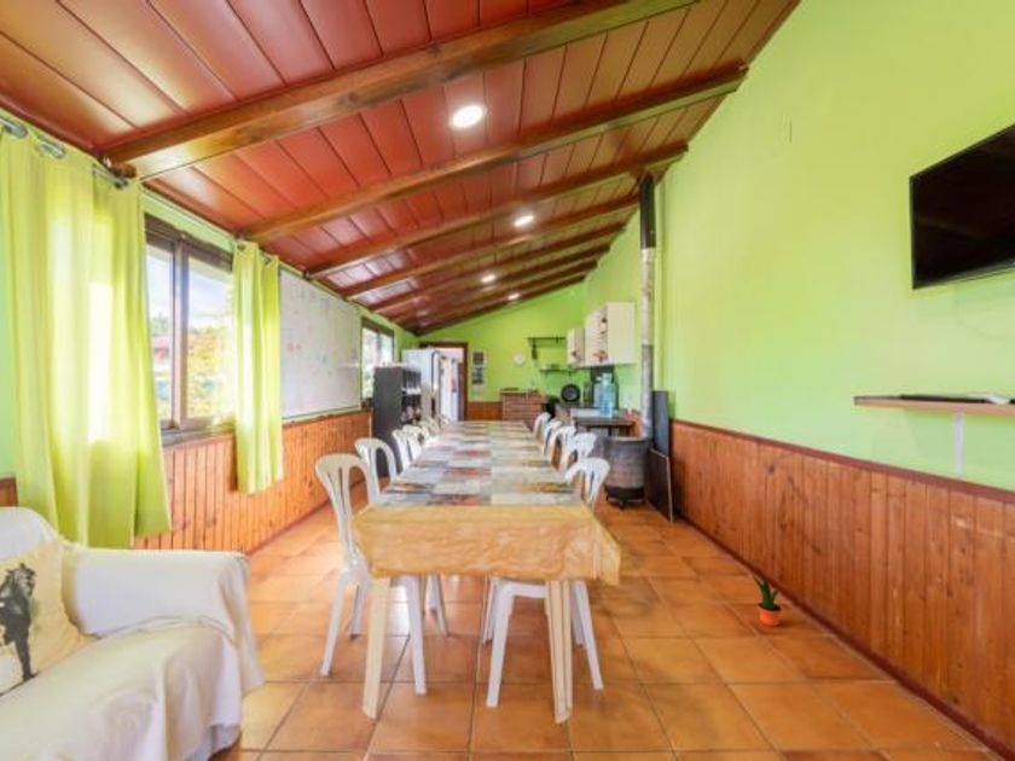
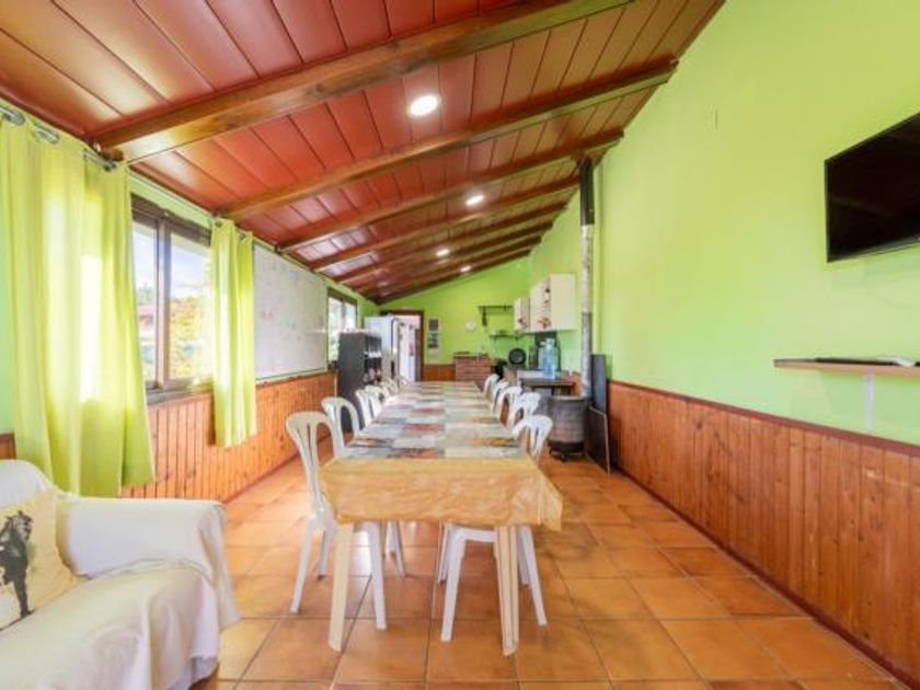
- potted plant (766, 598)
